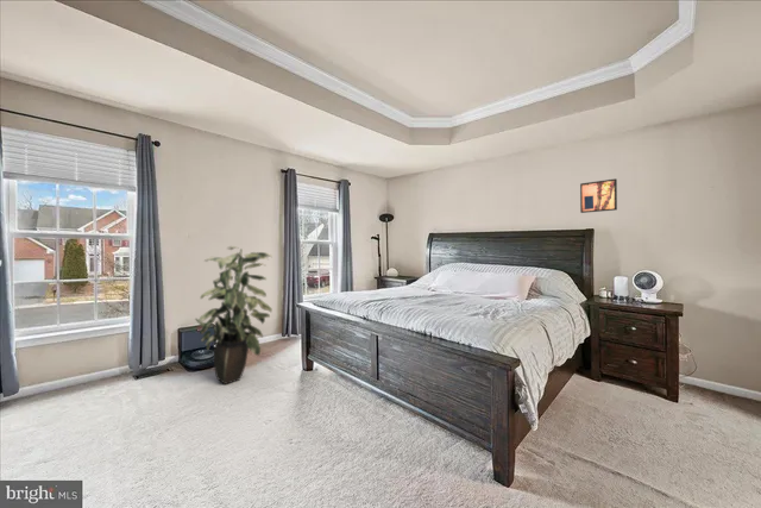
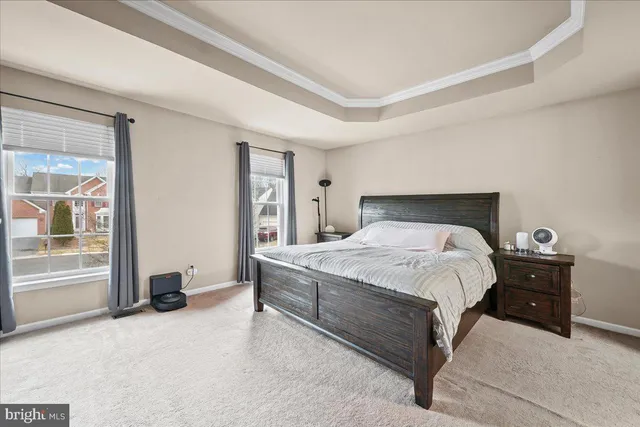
- wall art (598, 196)
- indoor plant (235, 313)
